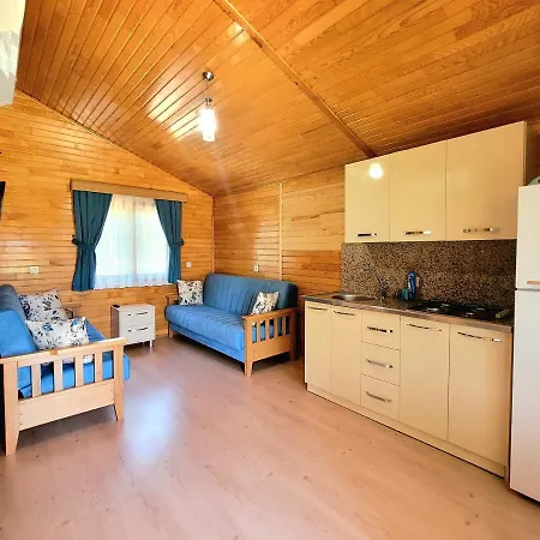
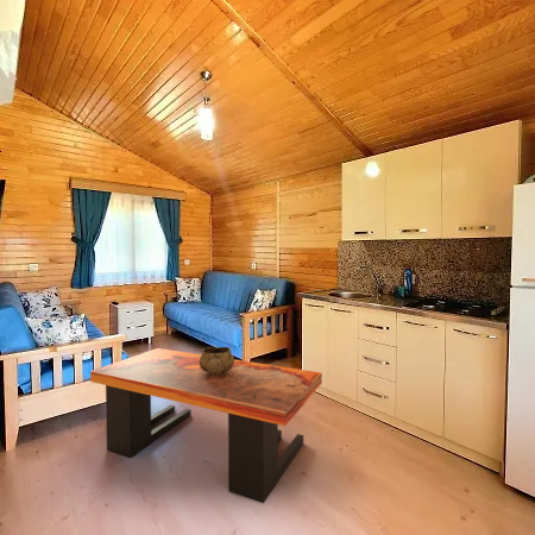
+ decorative bowl (216, 360)
+ coffee table (206, 407)
